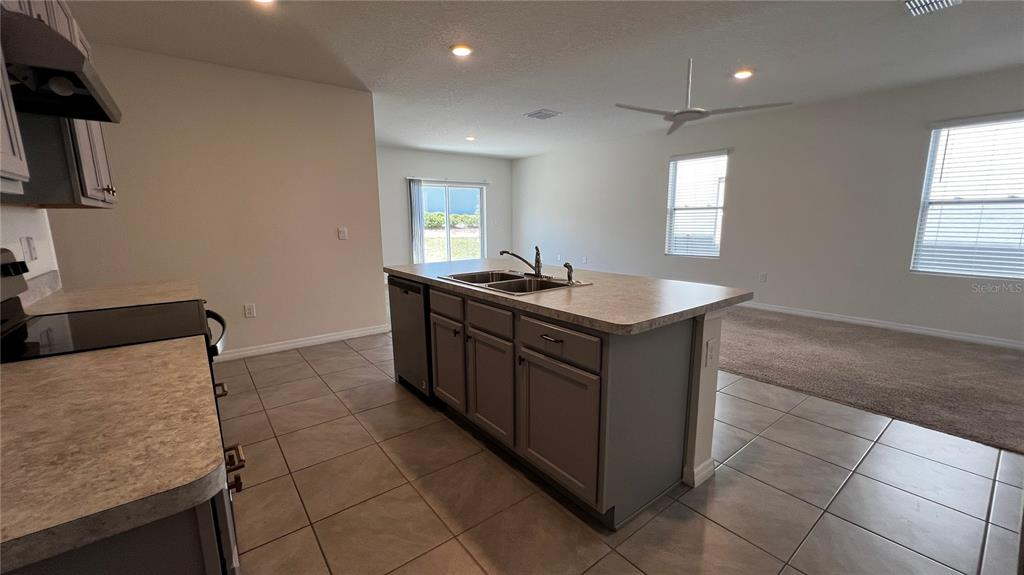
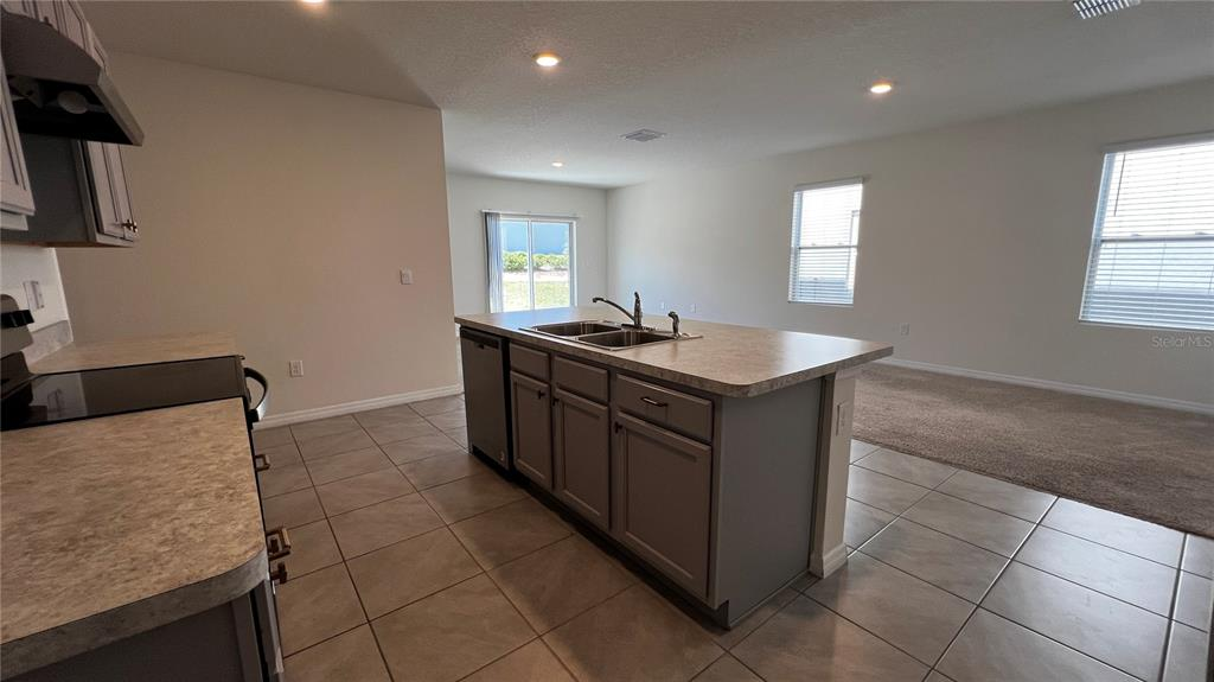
- ceiling fan (689, 88)
